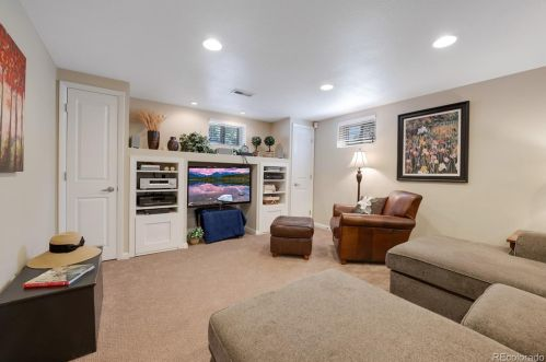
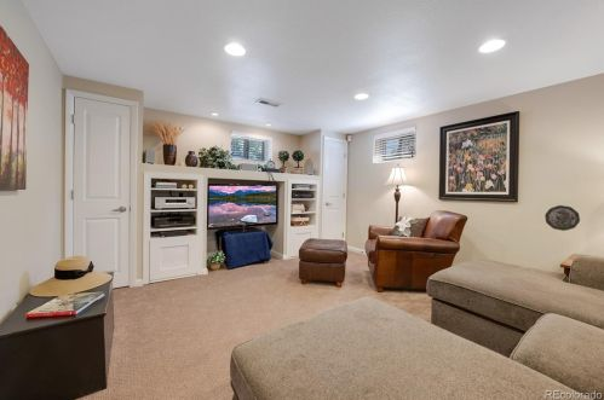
+ decorative plate (562, 218)
